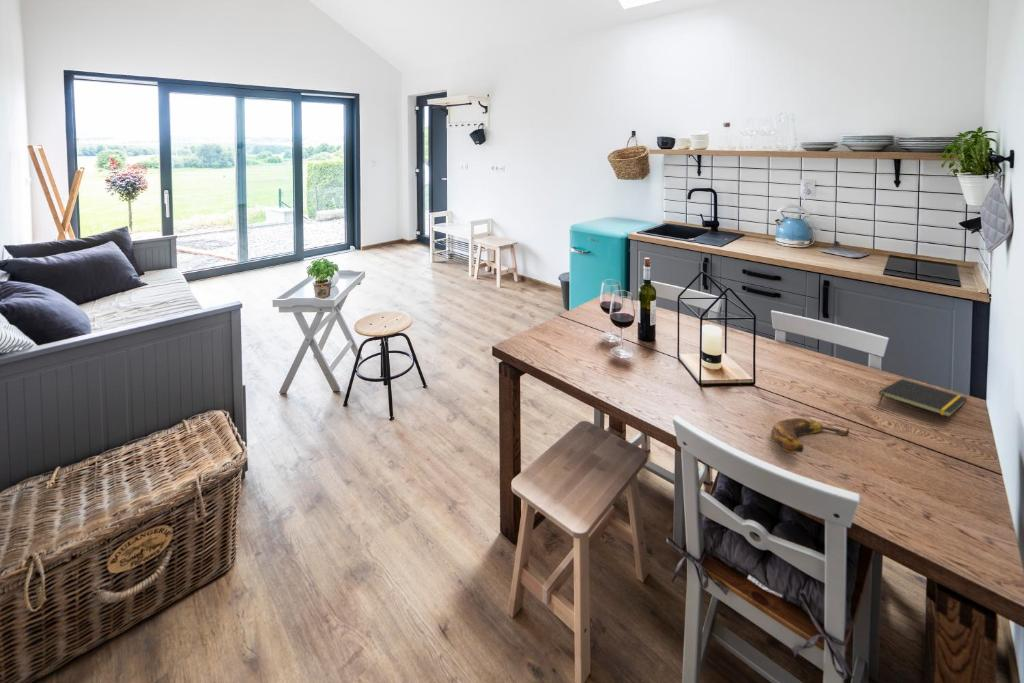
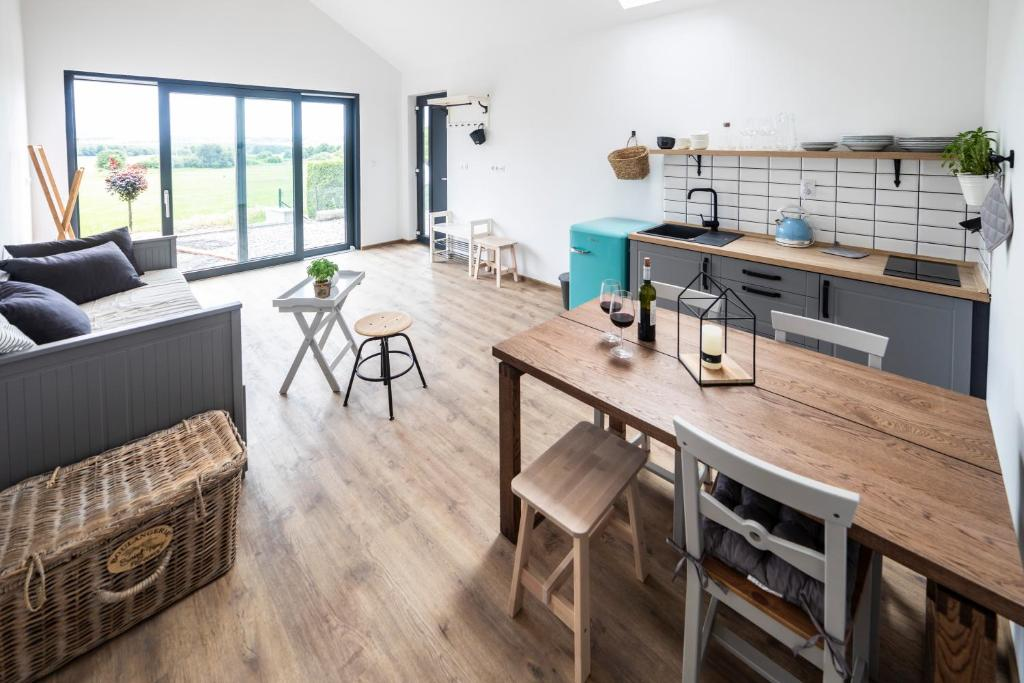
- banana (804, 433)
- notepad (923, 396)
